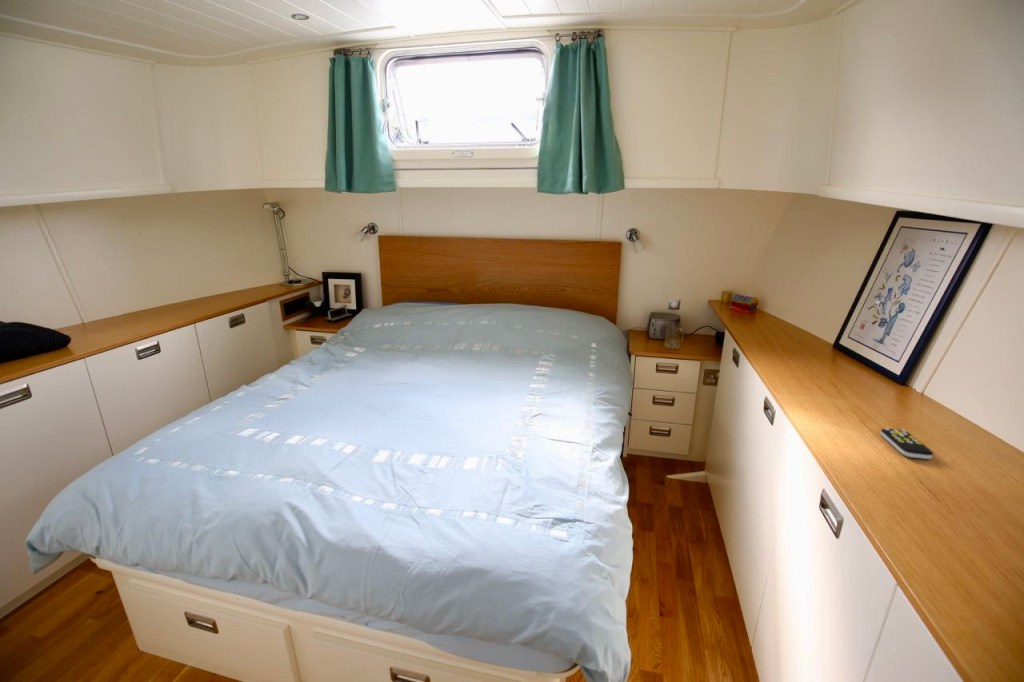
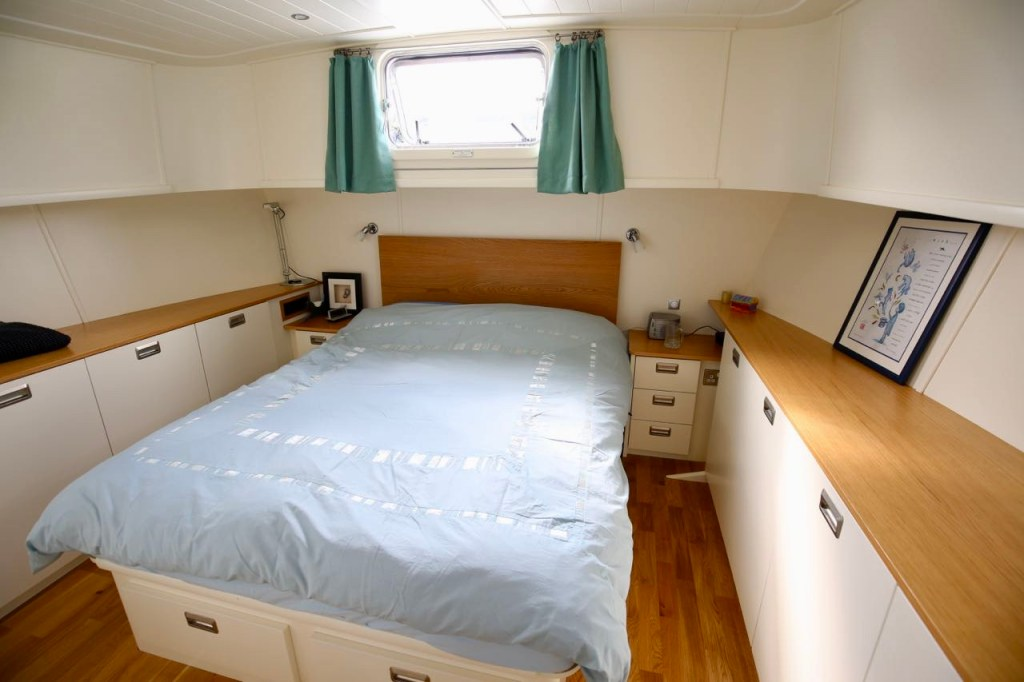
- remote control (905, 442)
